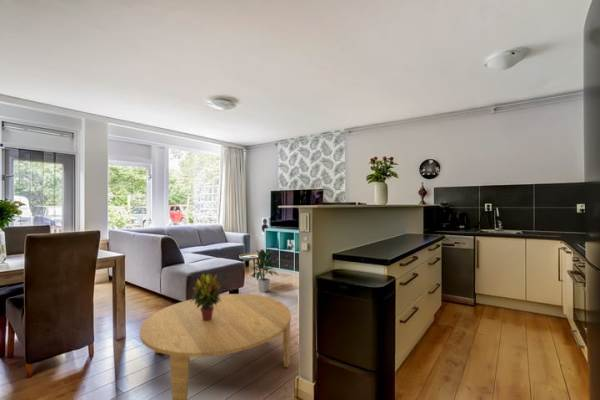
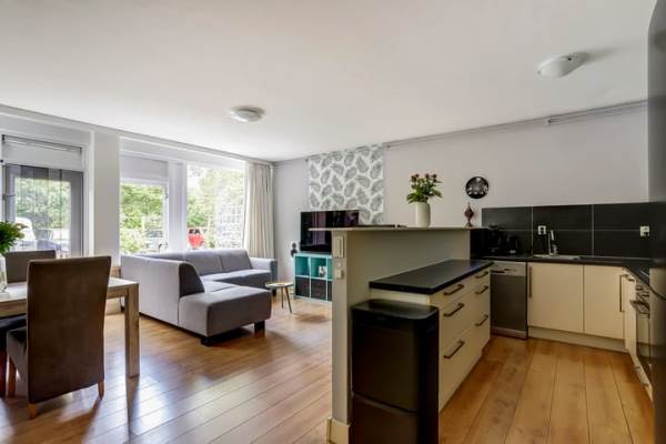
- indoor plant (263, 268)
- coffee table (220, 336)
- potted plant (206, 296)
